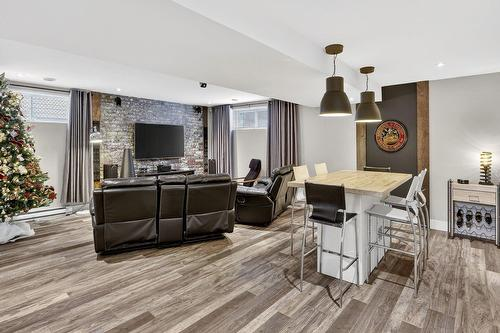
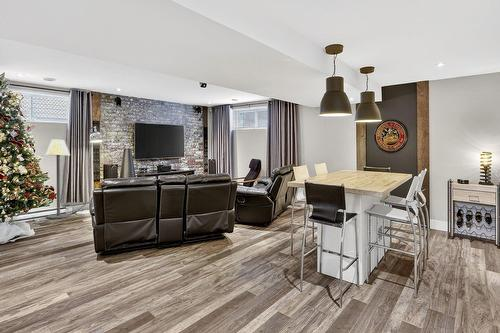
+ floor lamp (58, 178)
